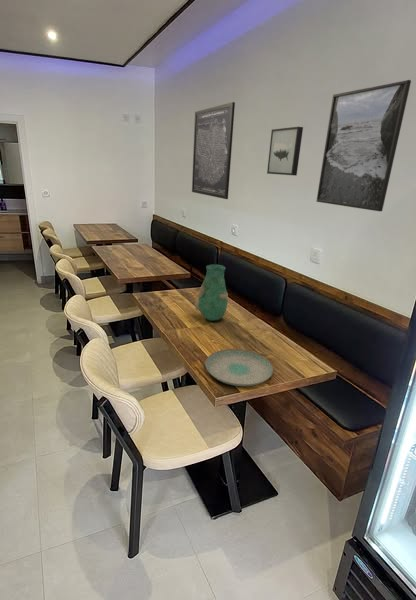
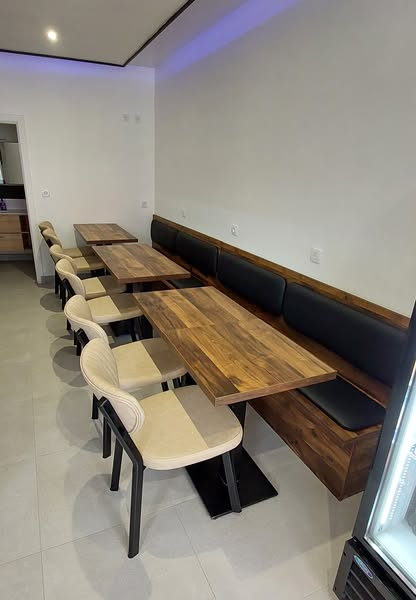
- wall art (210, 153)
- wall art (283, 151)
- plate (238, 367)
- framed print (356, 150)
- vase (212, 292)
